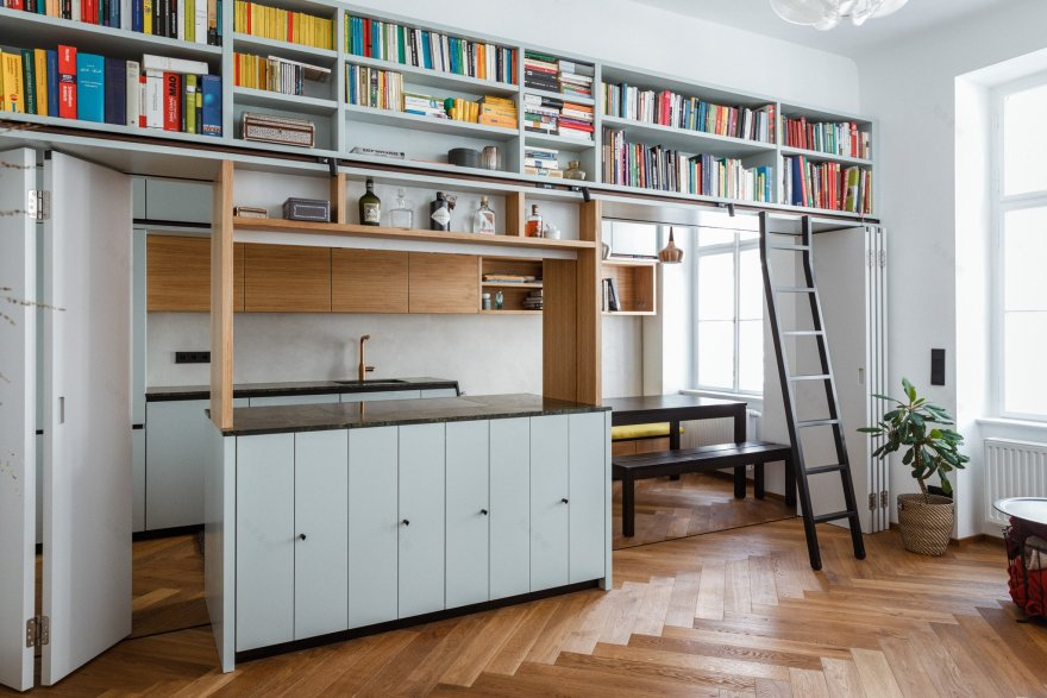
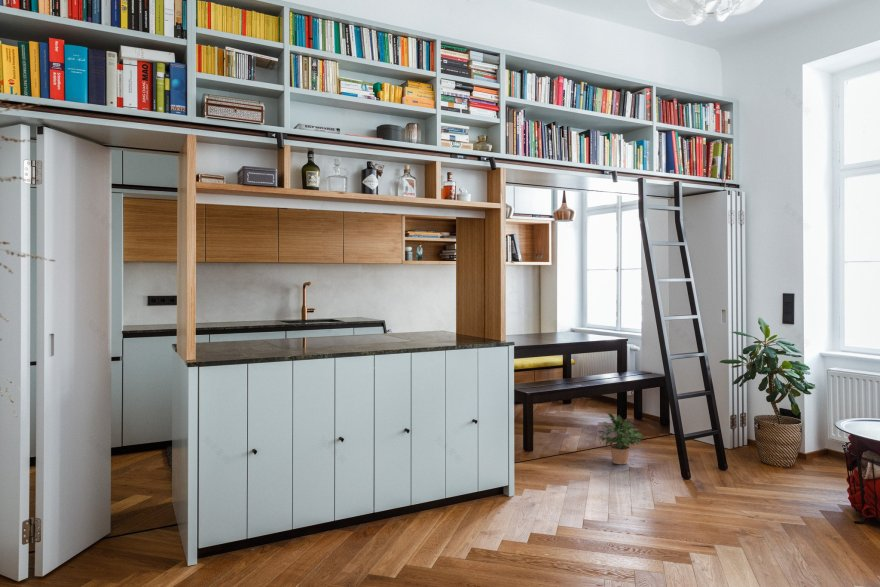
+ potted plant (622, 439)
